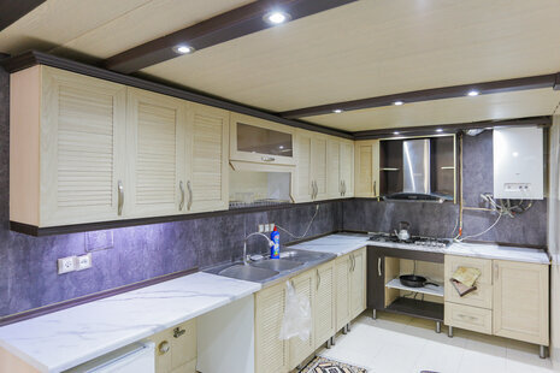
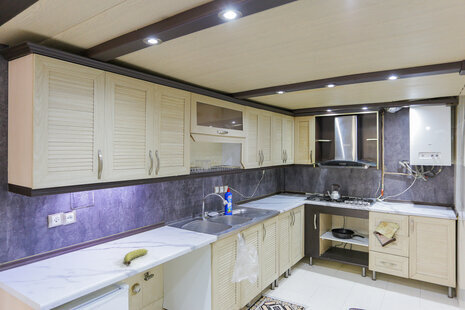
+ fruit (136, 255)
